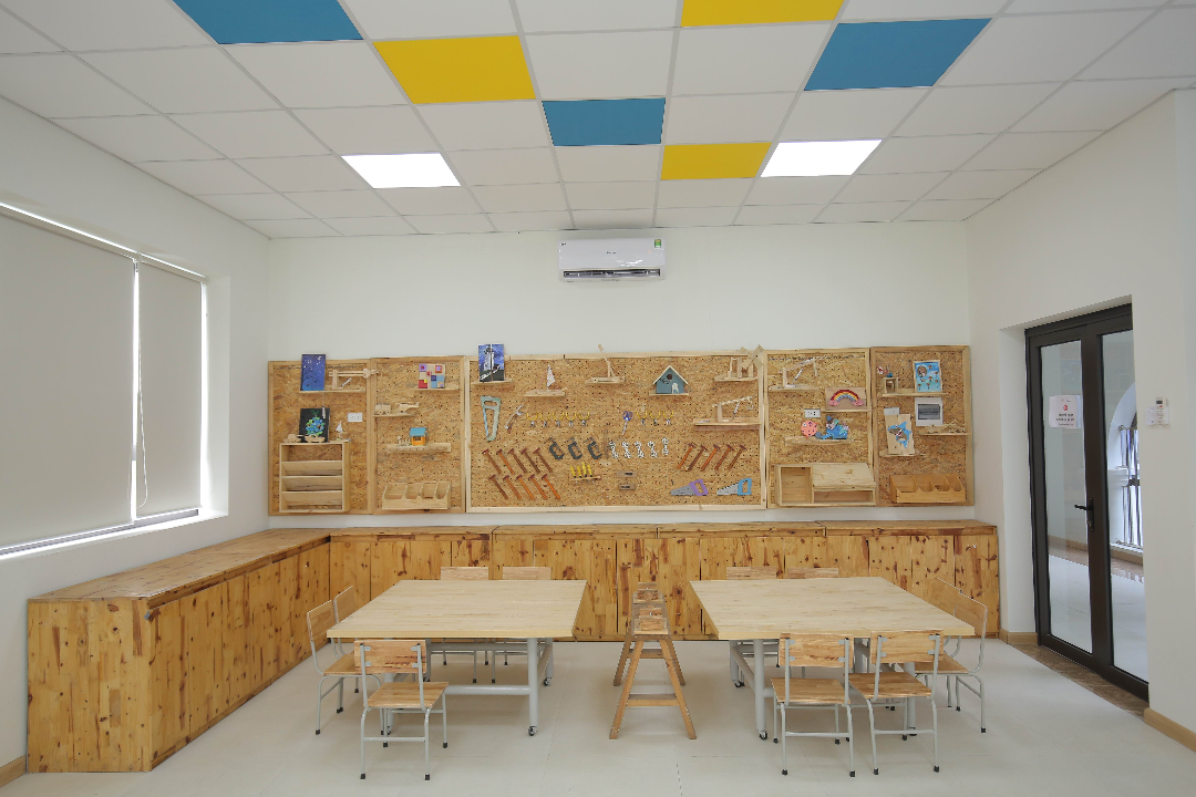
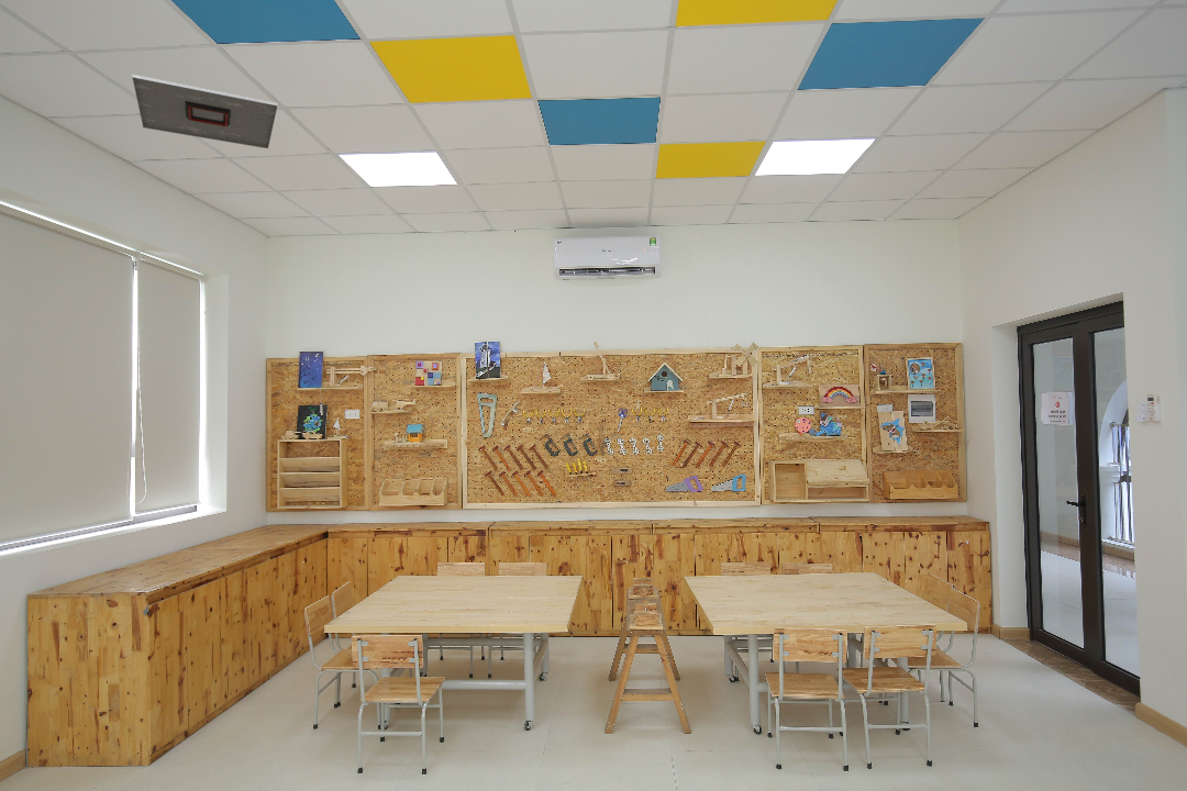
+ ceiling vent (208, 114)
